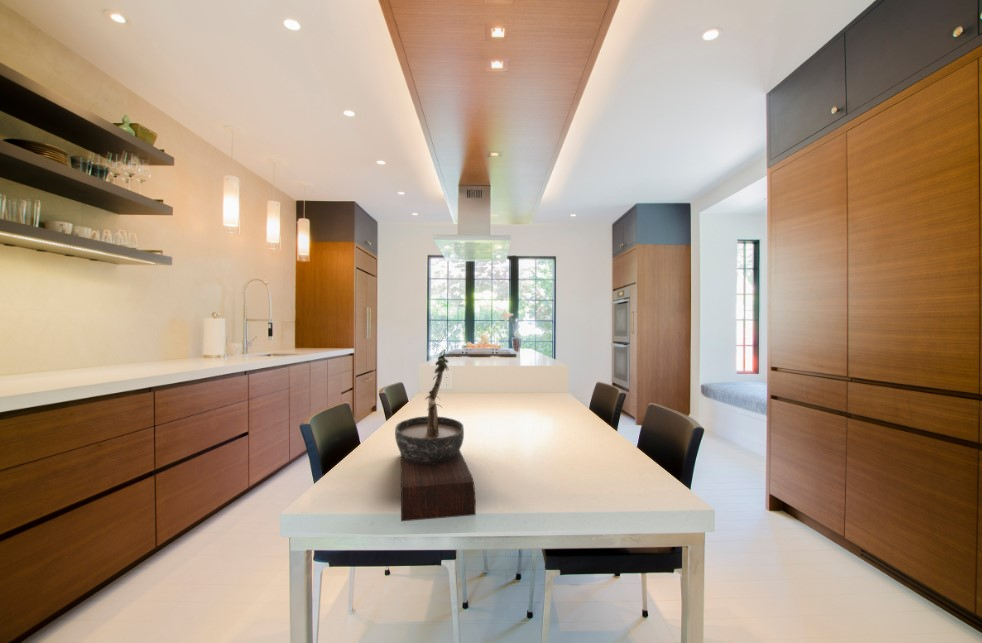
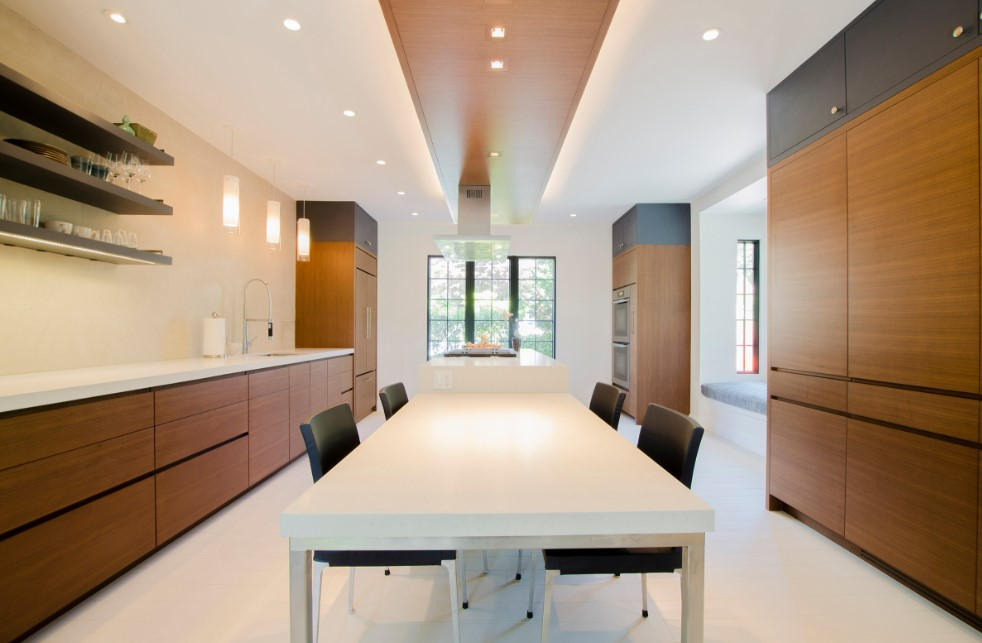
- bonsai tree (429, 413)
